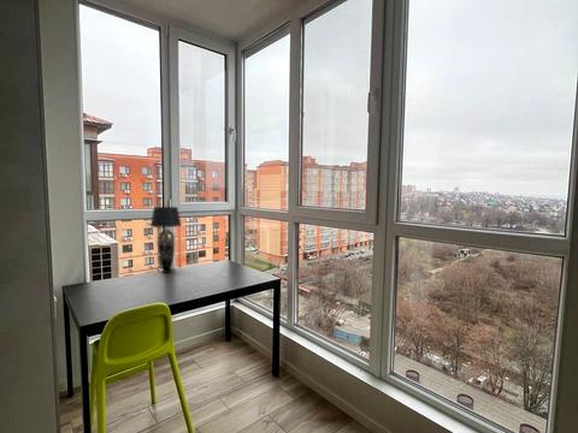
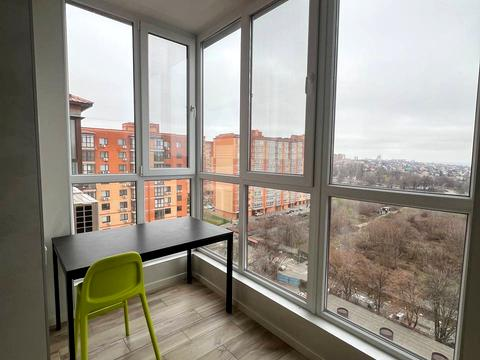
- table lamp (166, 239)
